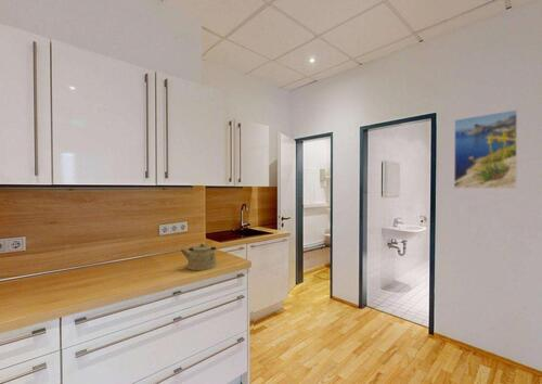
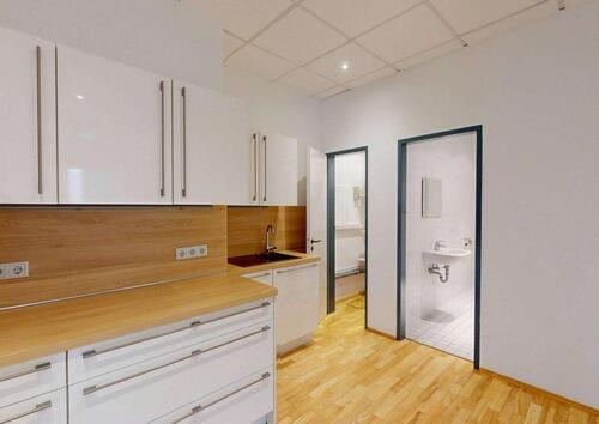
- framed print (483, 152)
- kettle (198, 254)
